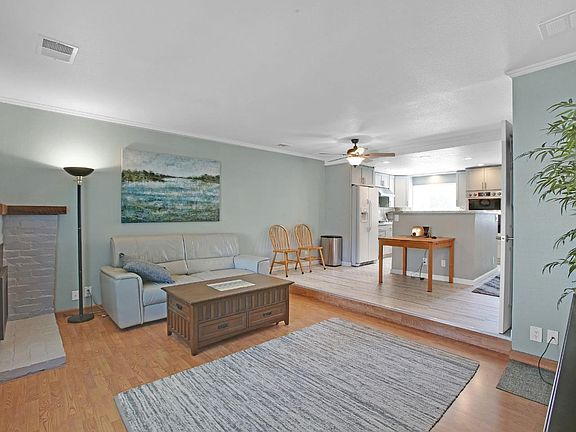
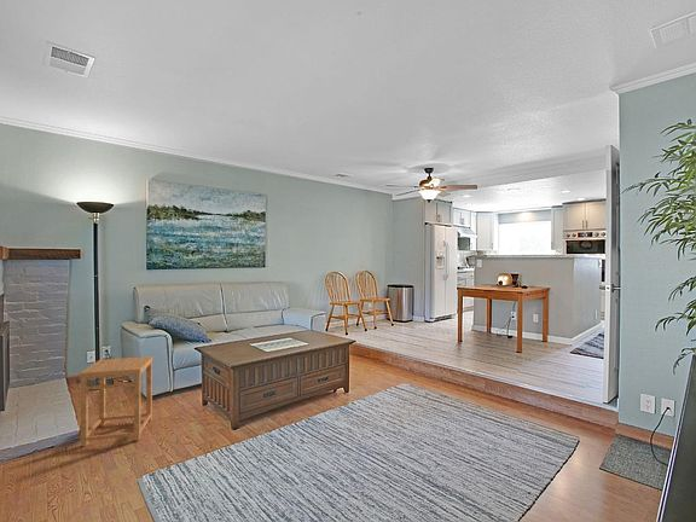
+ side table (118, 387)
